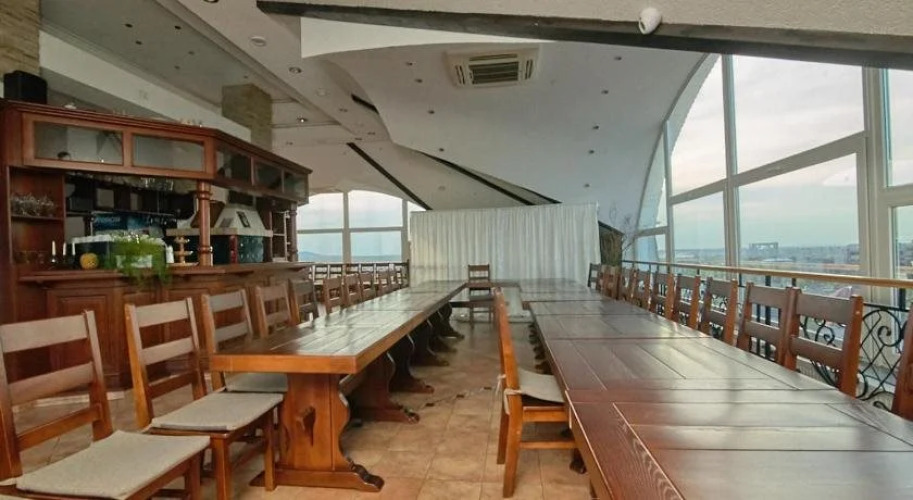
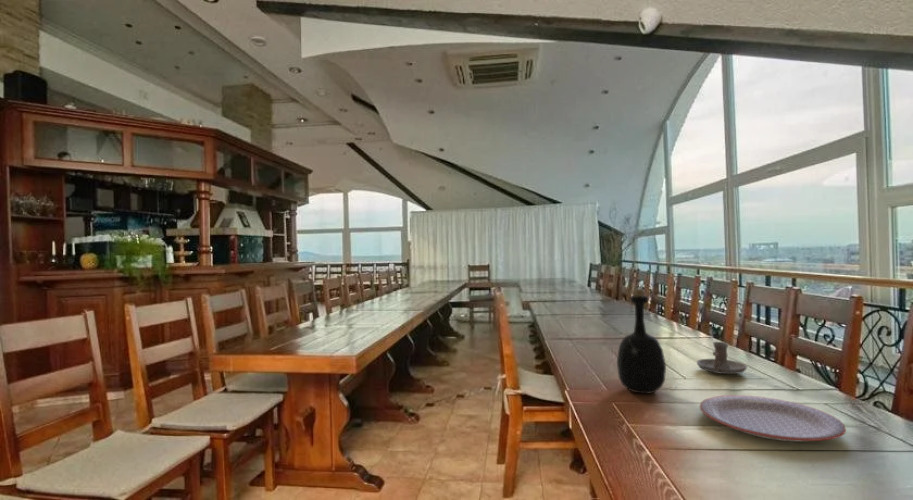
+ candle holder (720, 358)
+ plate (767, 418)
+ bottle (640, 339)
